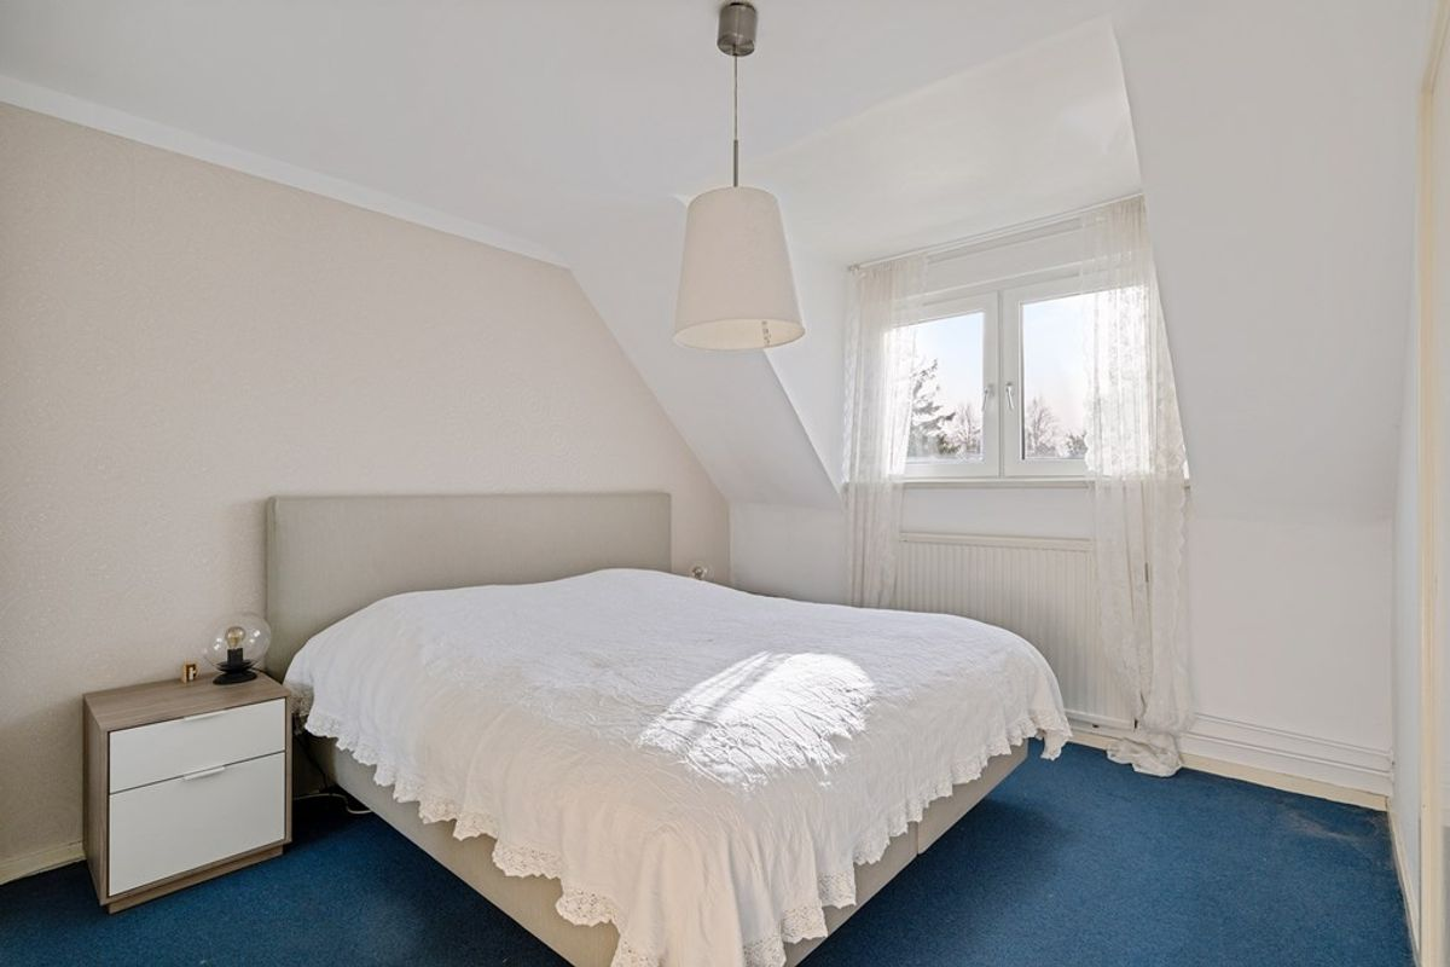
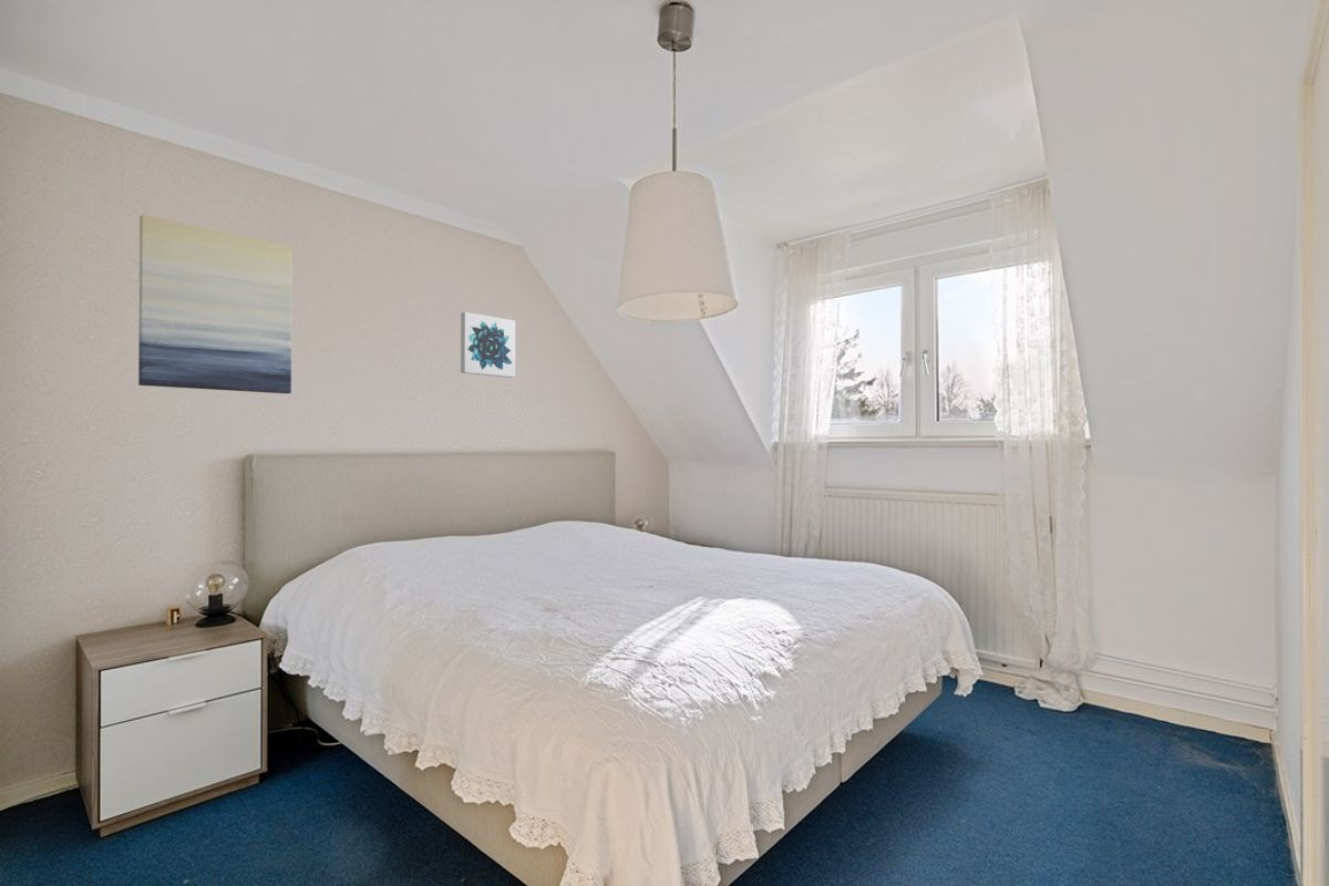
+ wall art (220, 310)
+ wall art (488, 346)
